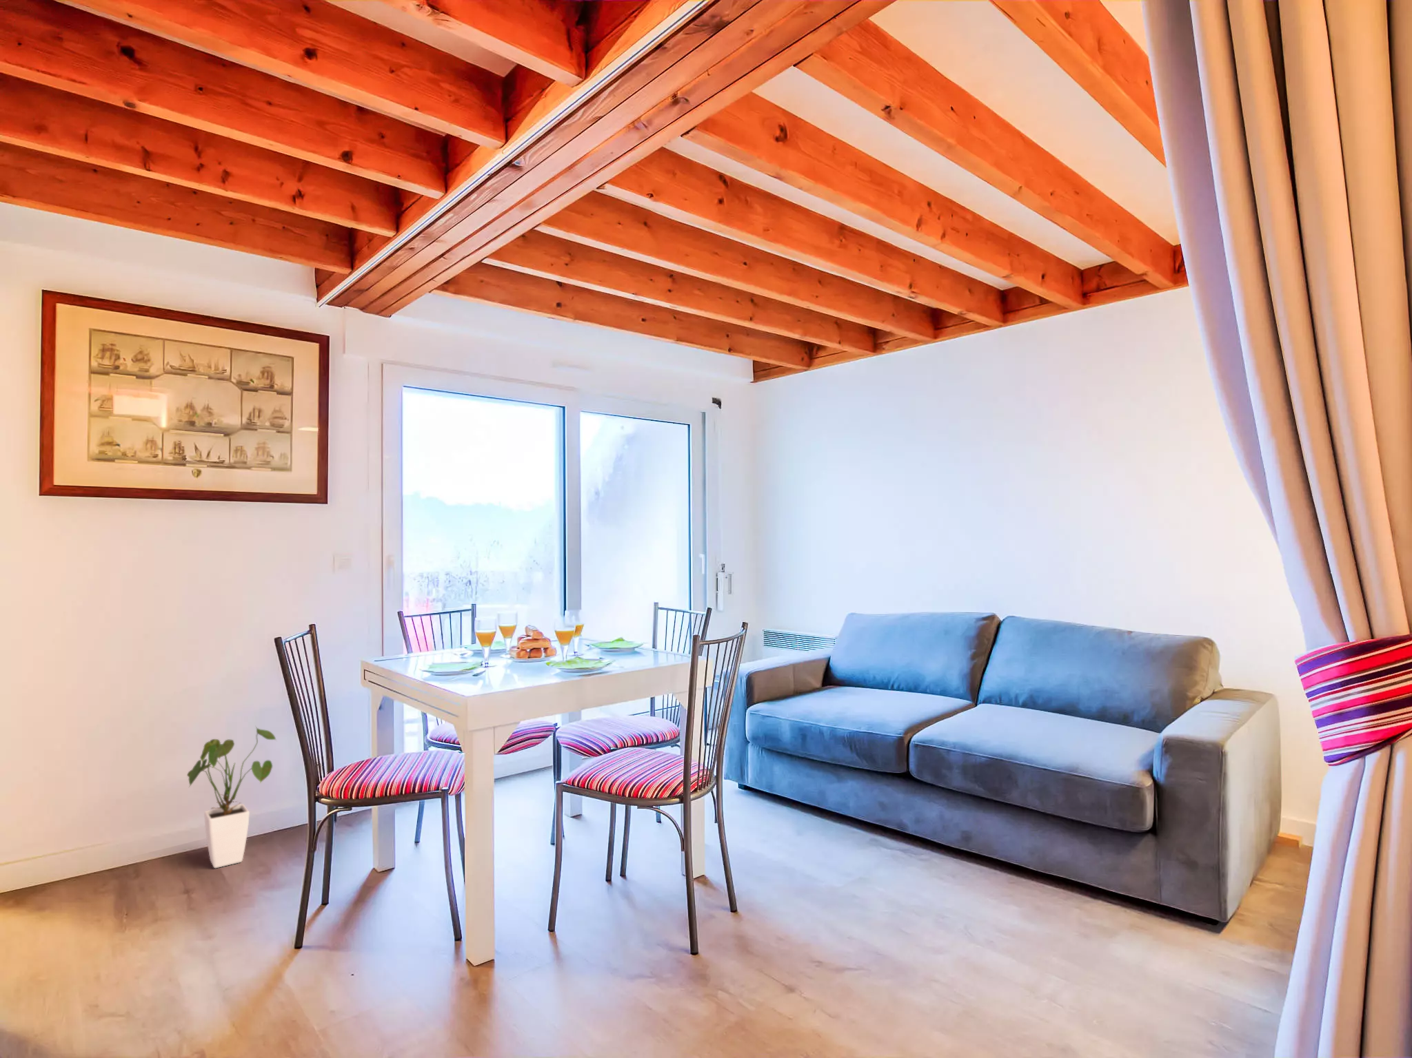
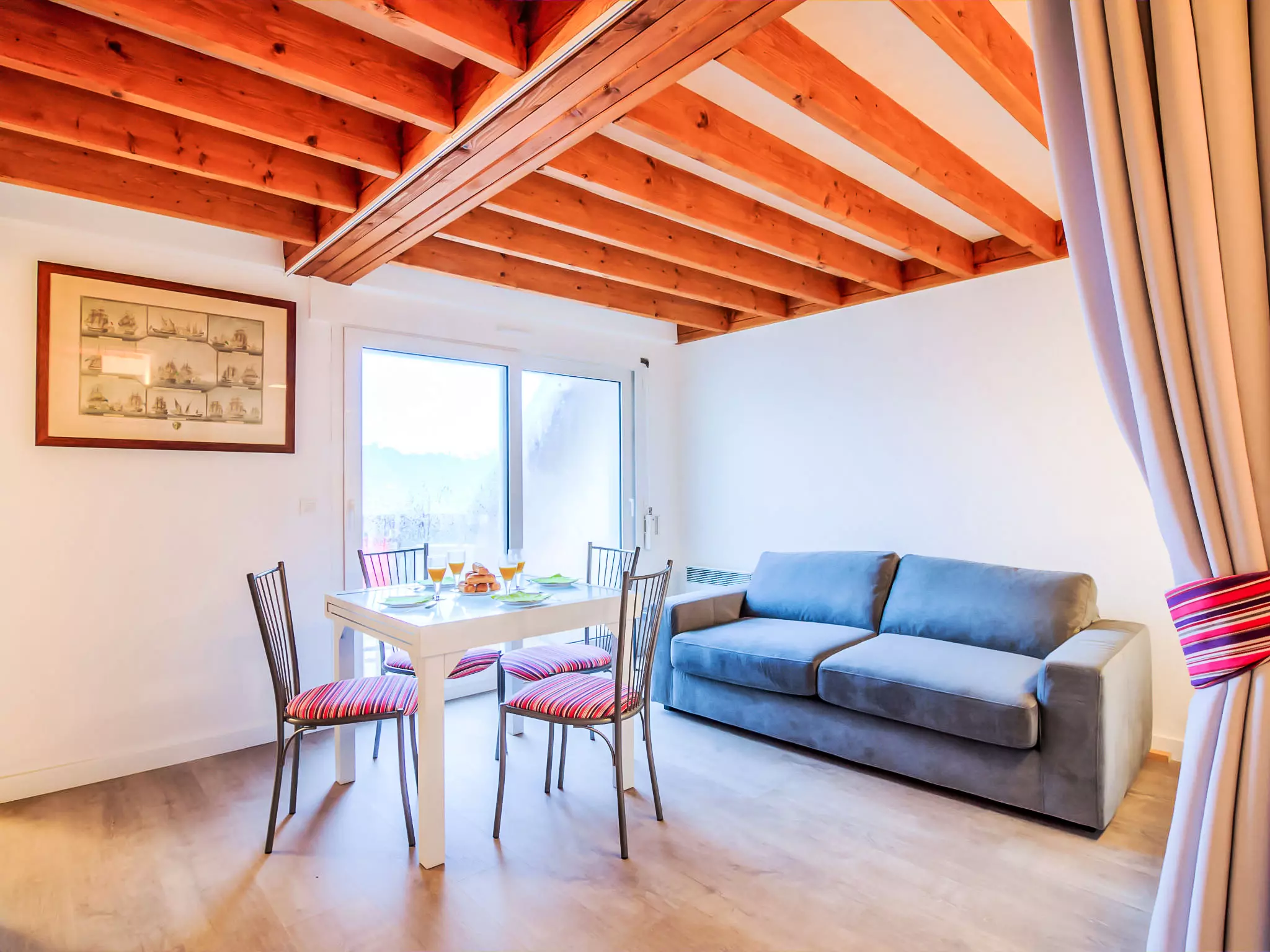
- house plant (236, 795)
